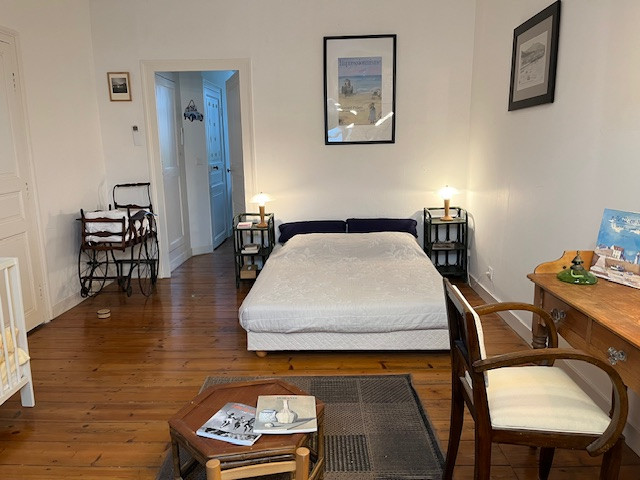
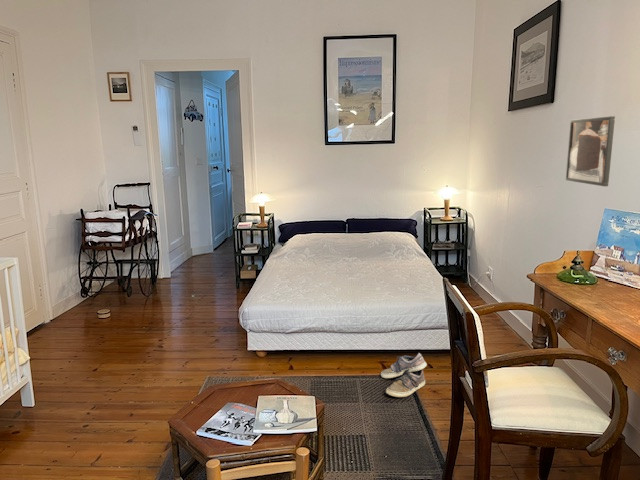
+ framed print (588, 151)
+ shoe (396, 369)
